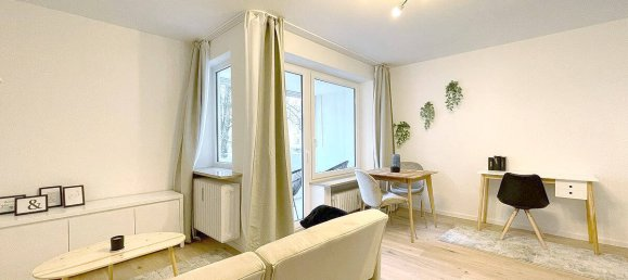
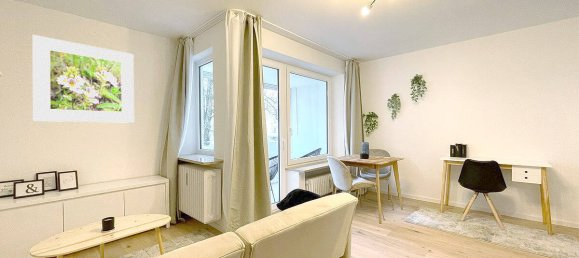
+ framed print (88, 83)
